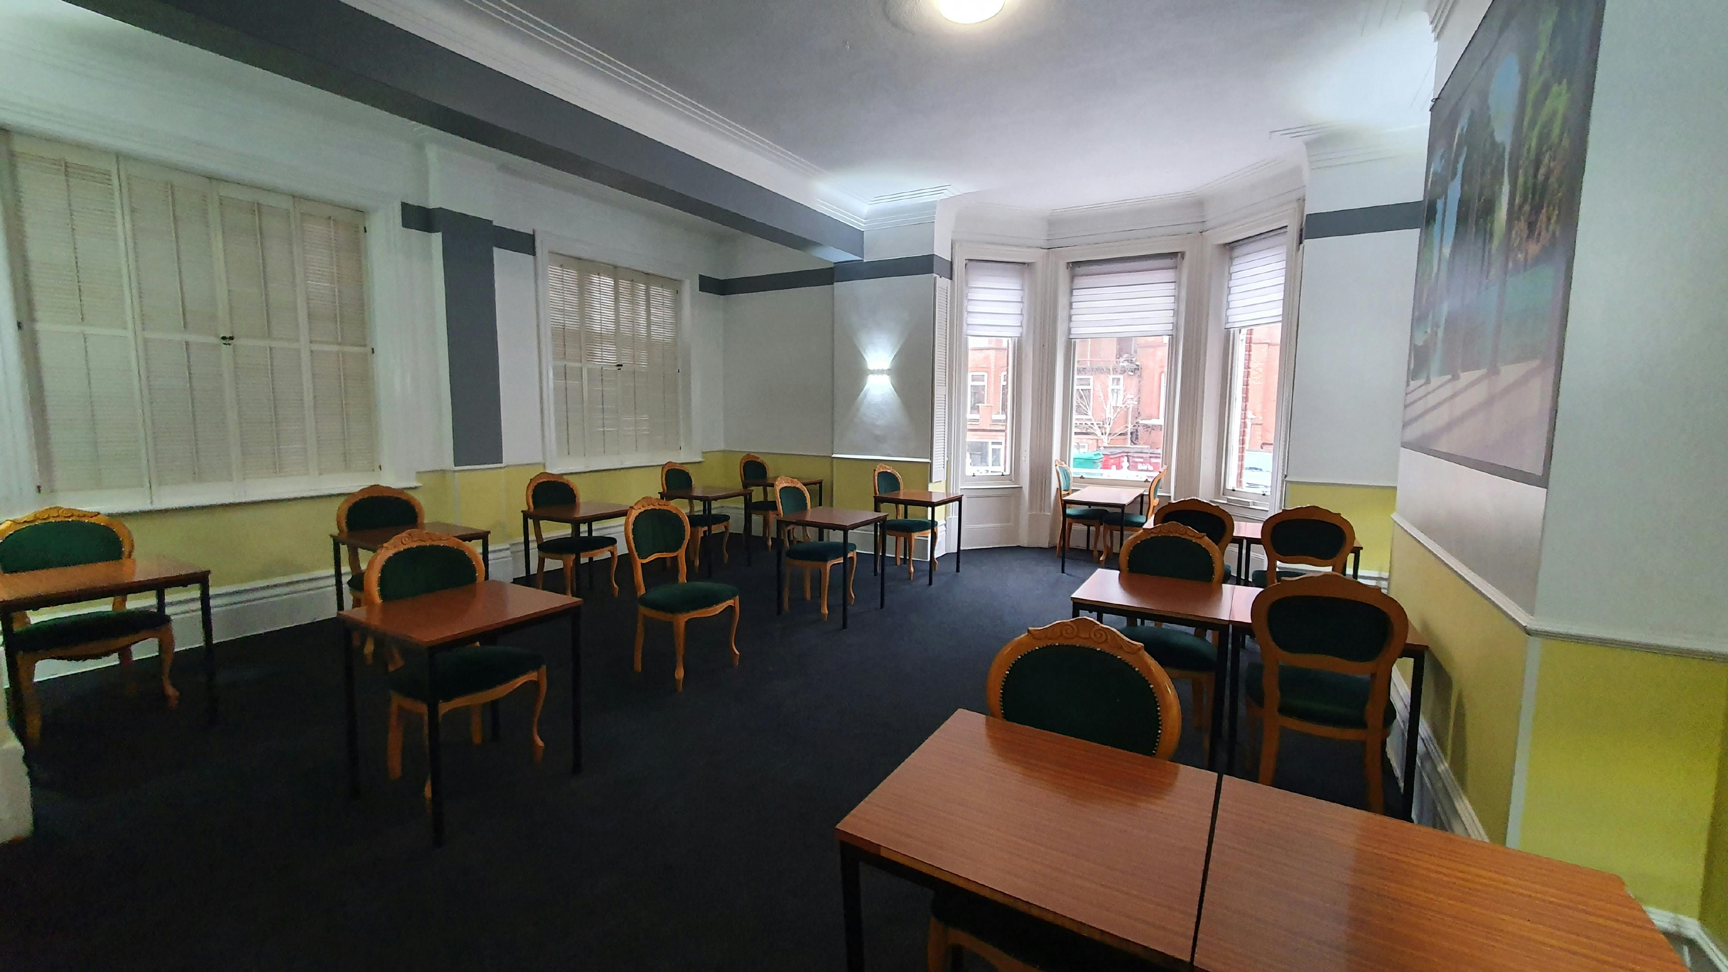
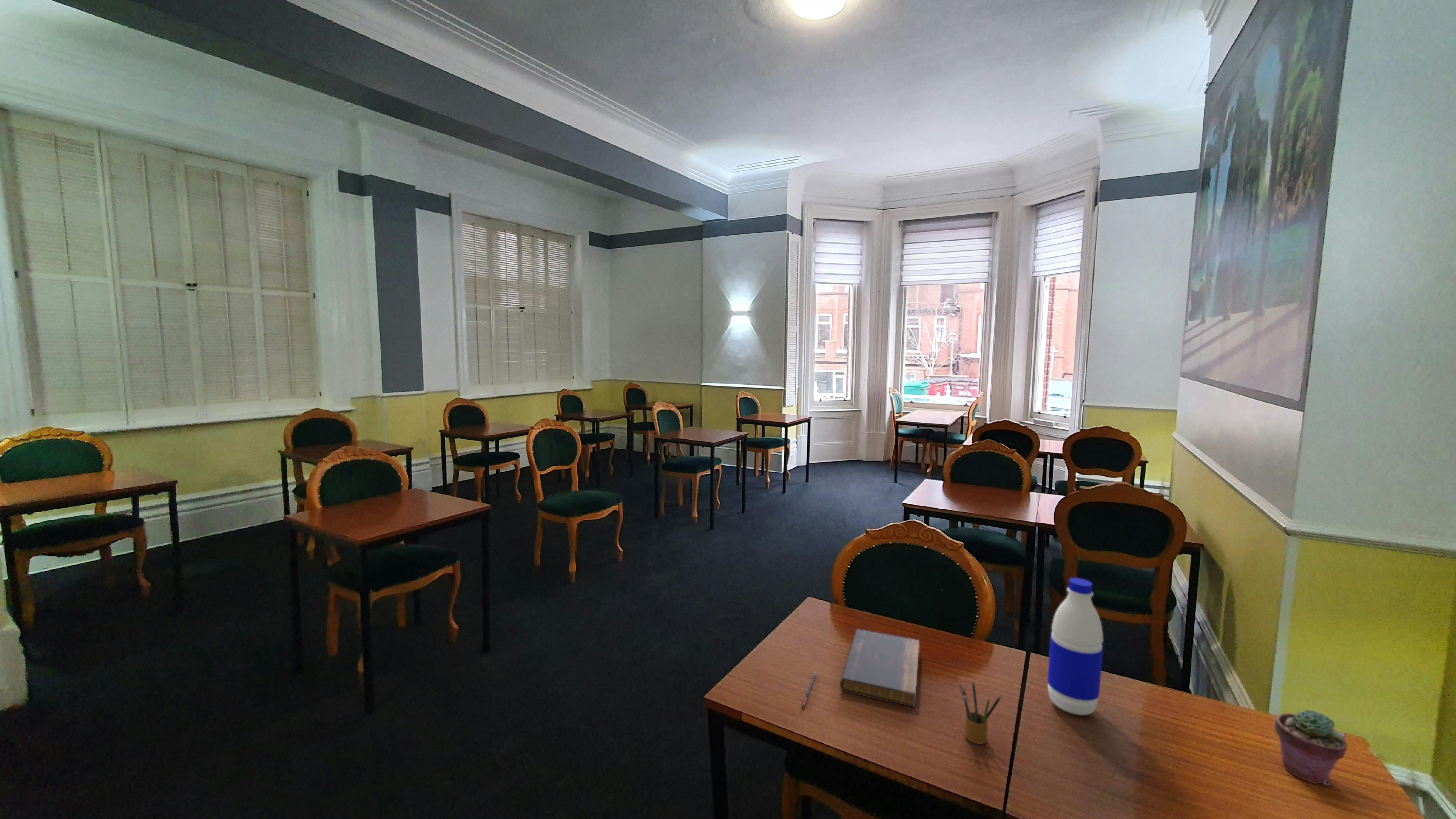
+ potted succulent (1309, 742)
+ pen (809, 688)
+ water bottle (1076, 645)
+ book (882, 664)
+ pencil box (978, 713)
